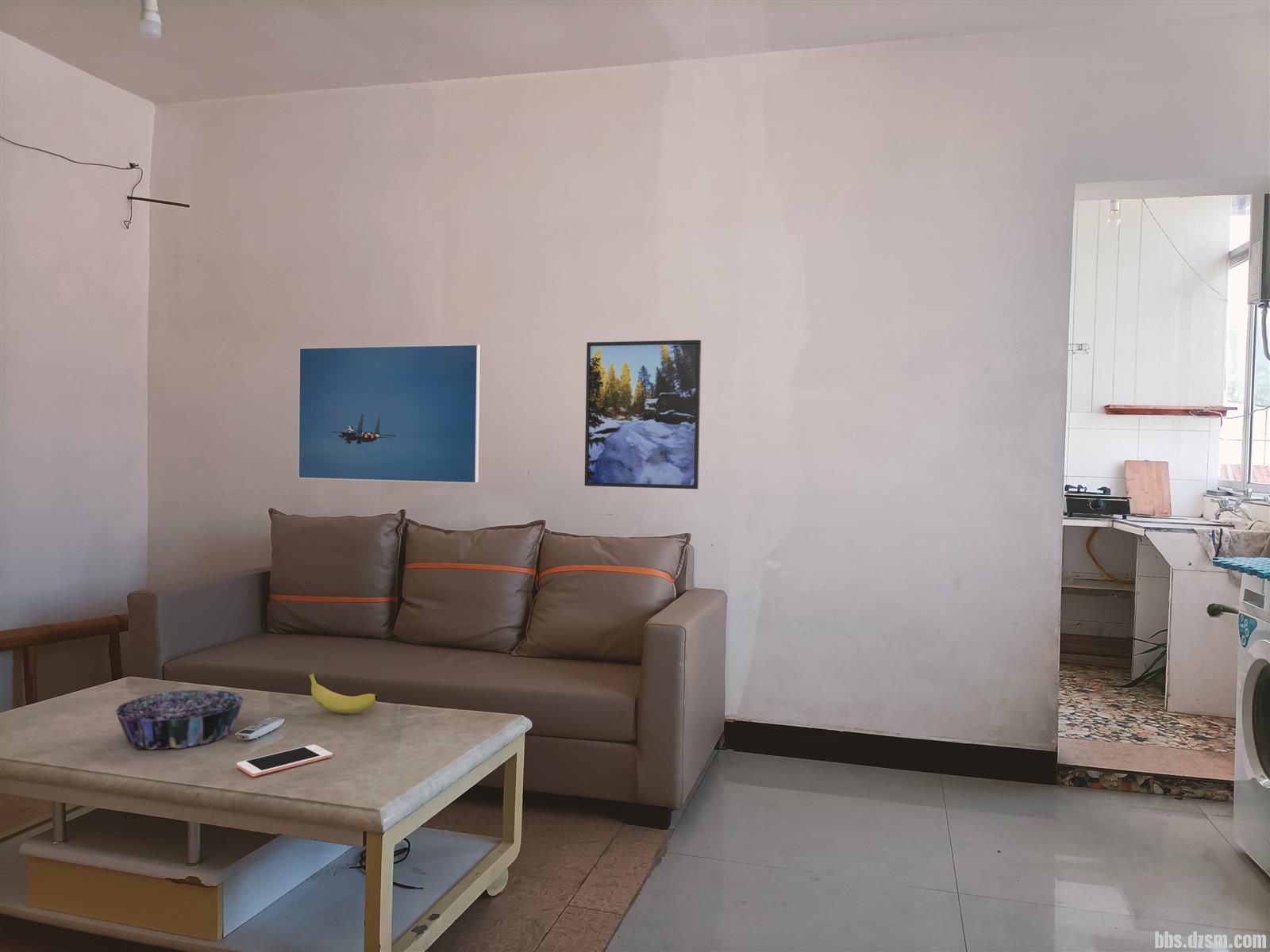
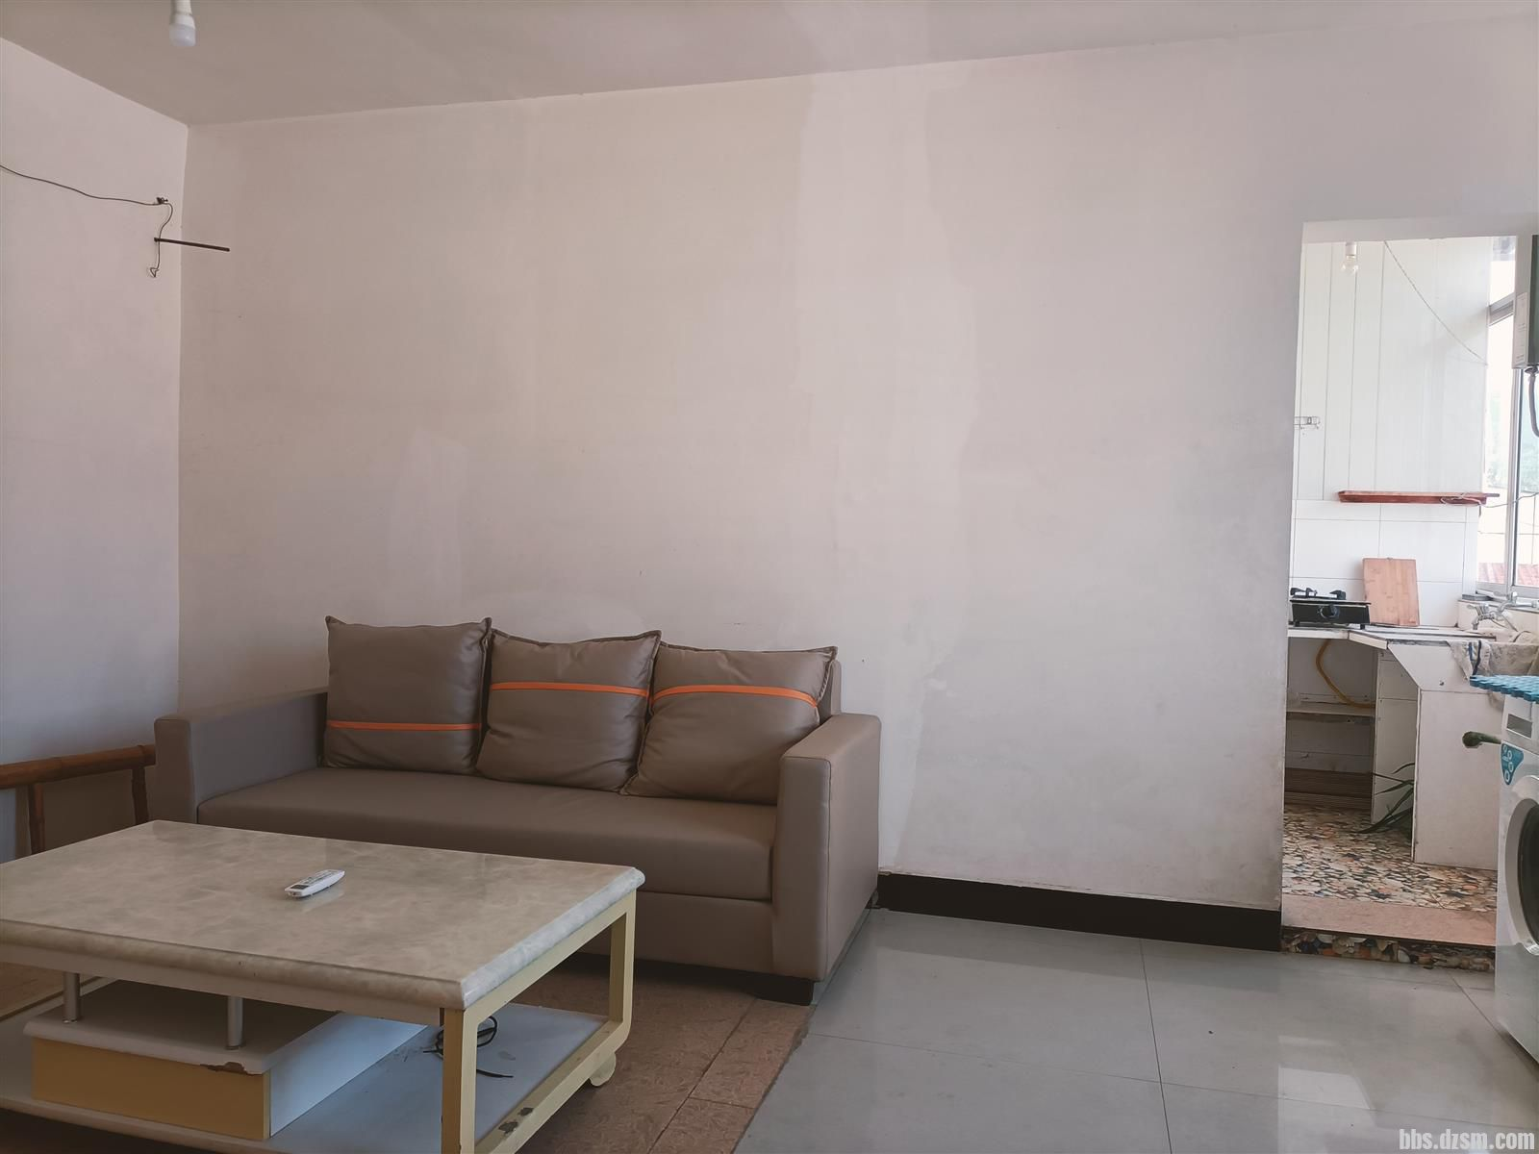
- decorative bowl (181, 720)
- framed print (641, 414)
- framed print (387, 413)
- fruit (342, 695)
- cell phone (285, 759)
